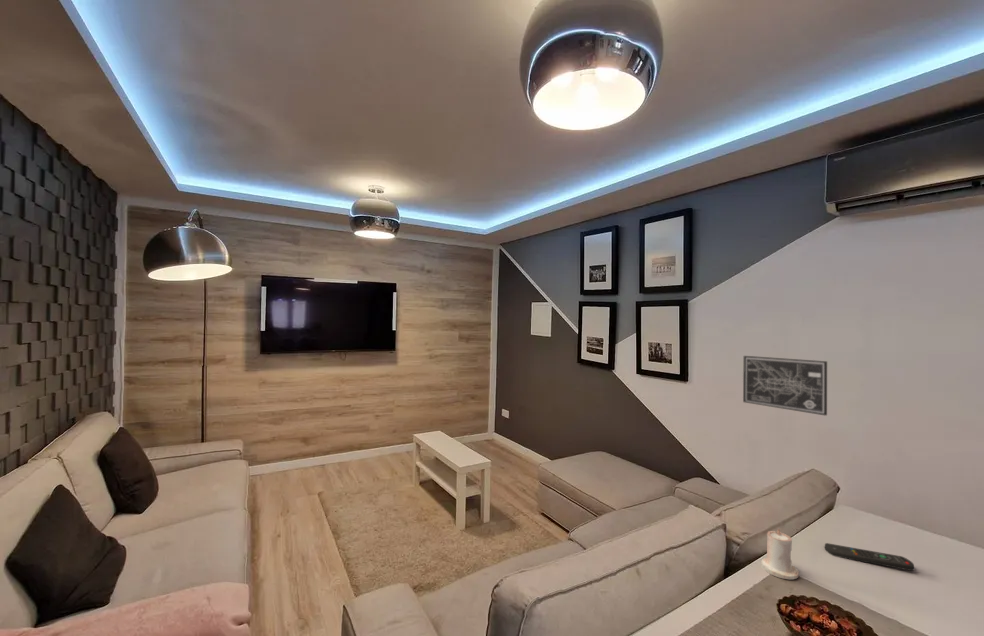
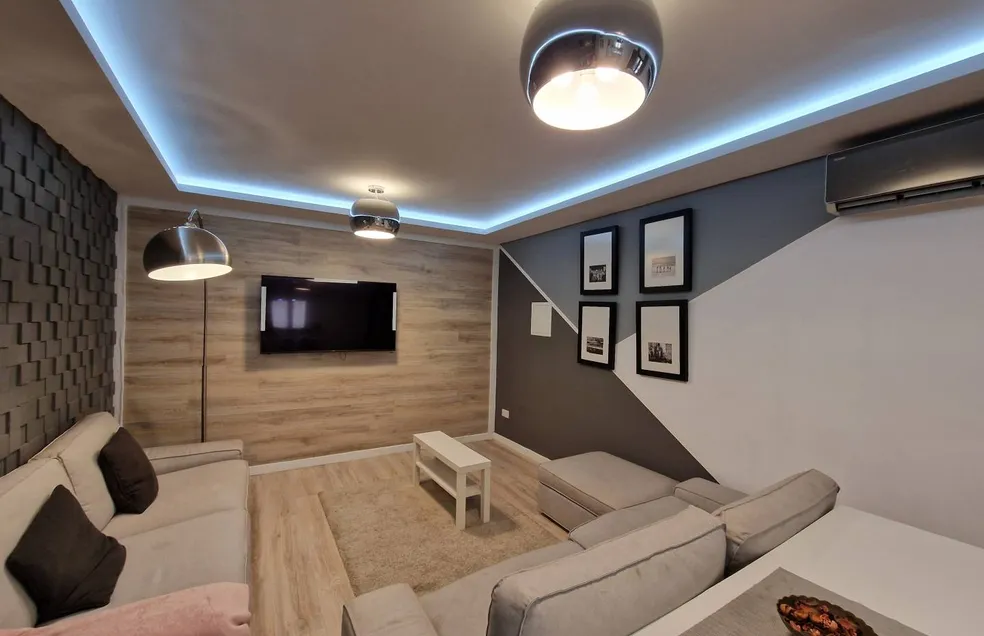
- wall art (782, 383)
- candle (779, 550)
- remote control (867, 556)
